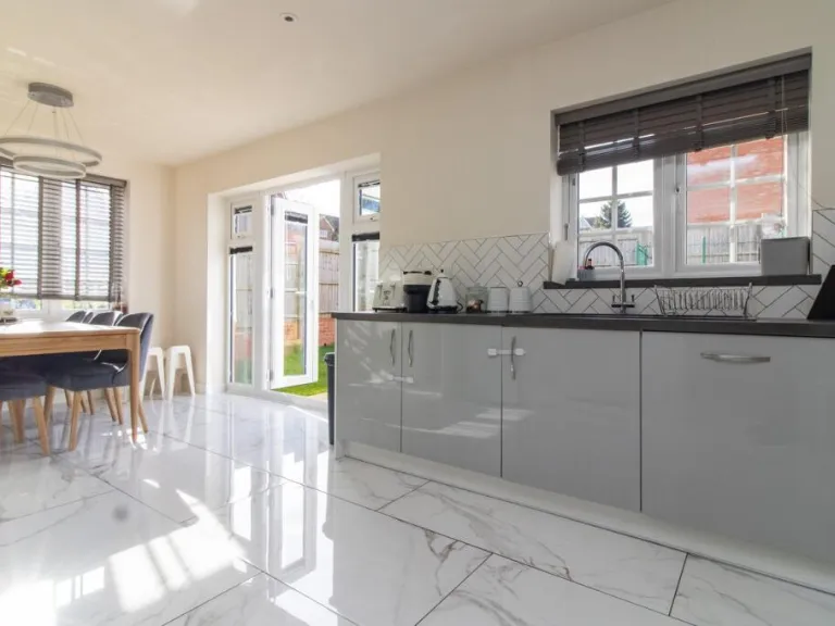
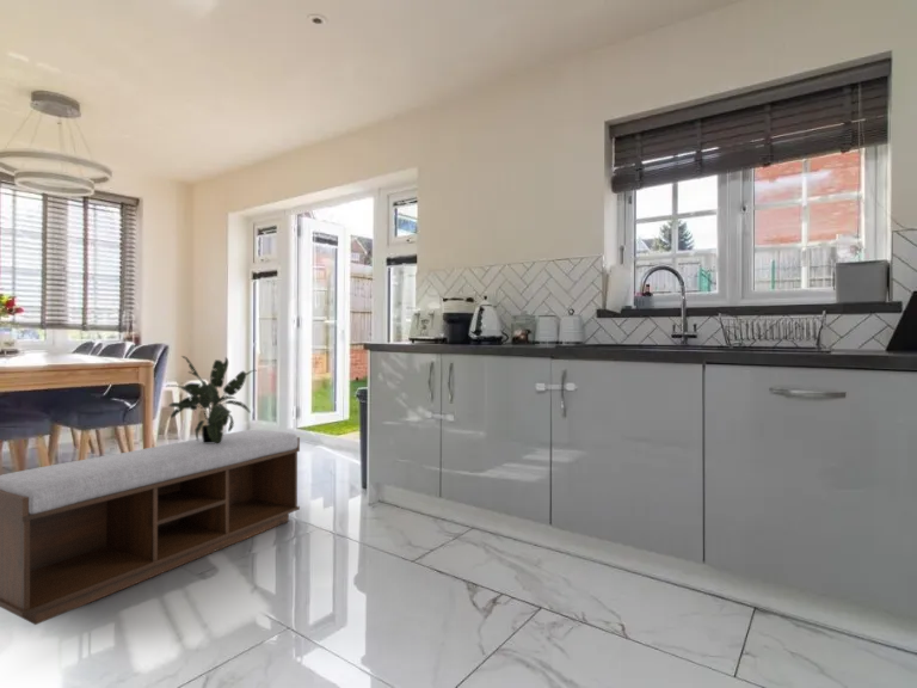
+ bench (170, 500)
+ potted plant (208, 398)
